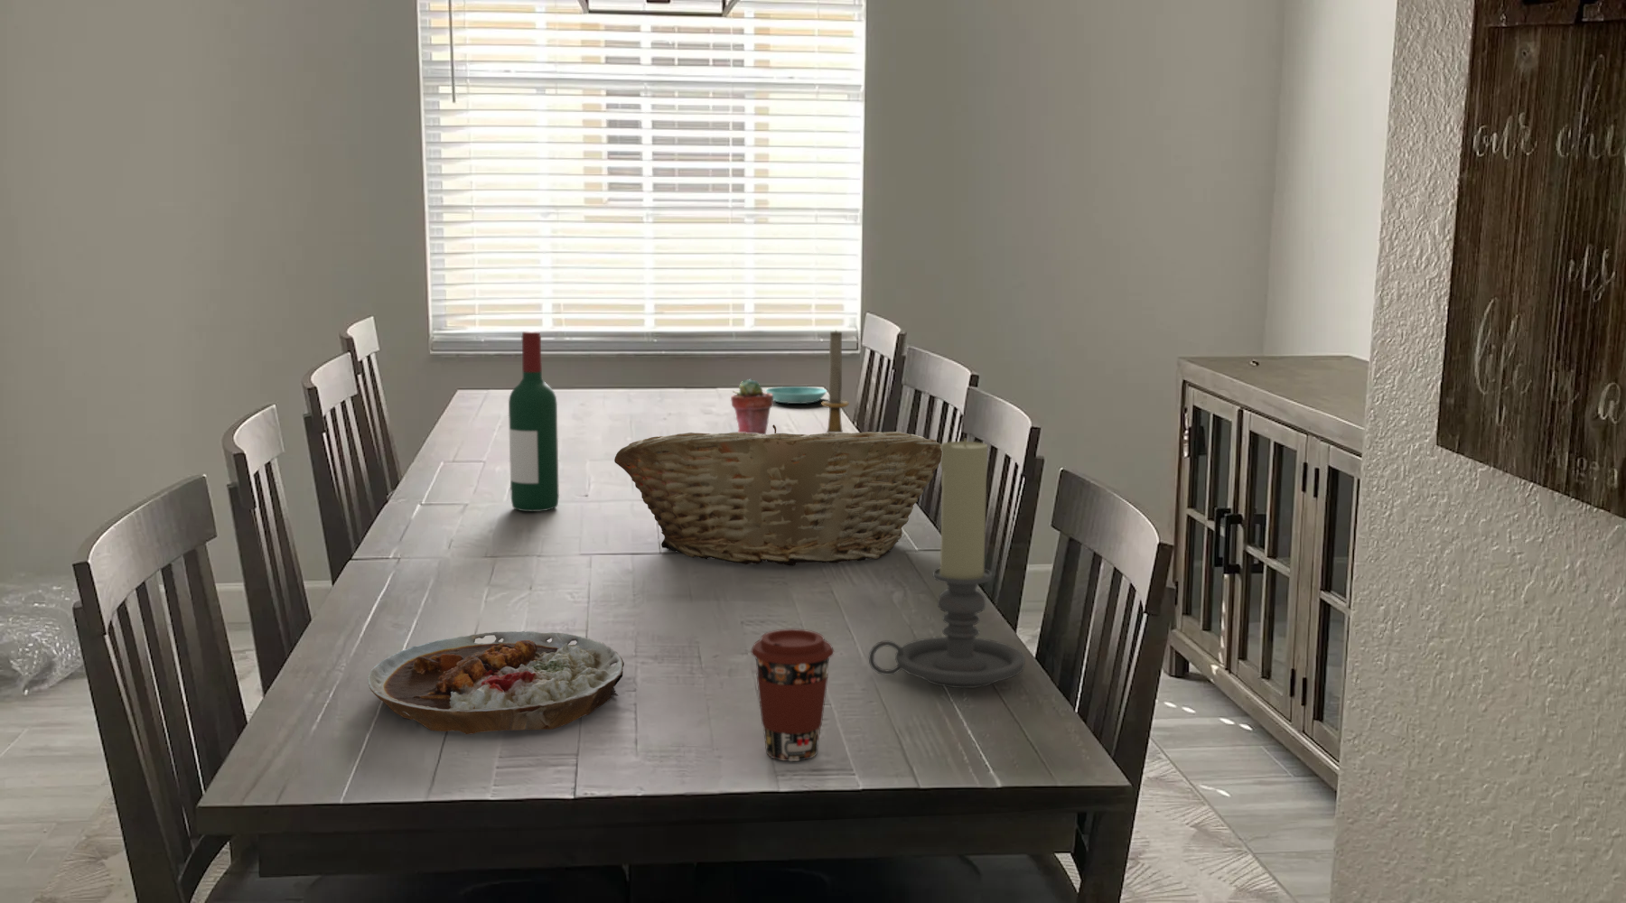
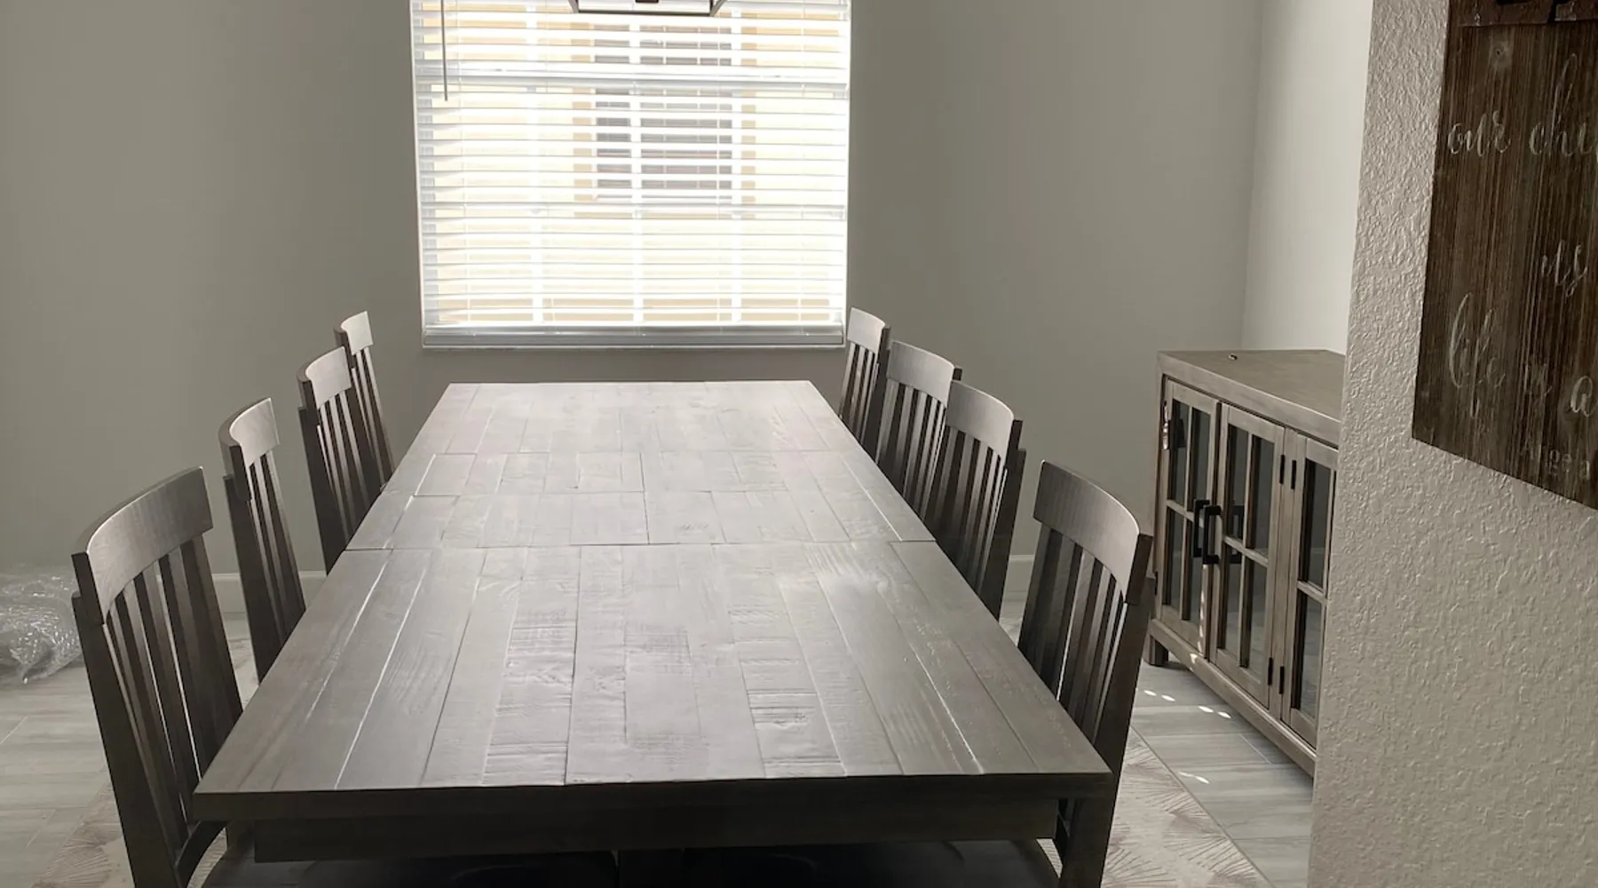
- candle holder (949, 558)
- coffee cup (792, 694)
- saucer (796, 395)
- plate (498, 671)
- candle holder (834, 406)
- wine bottle (533, 420)
- fruit basket (780, 482)
- potted succulent (752, 406)
